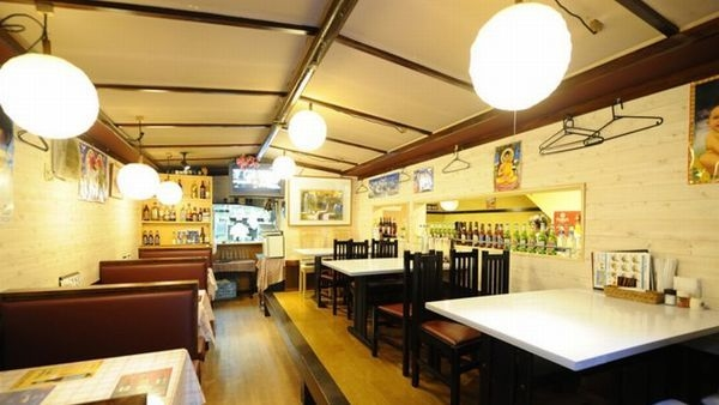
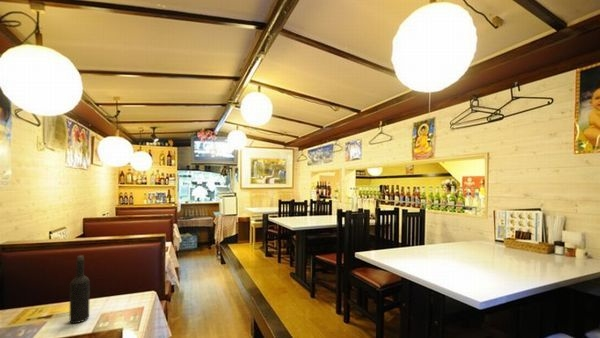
+ wine bottle (79, 287)
